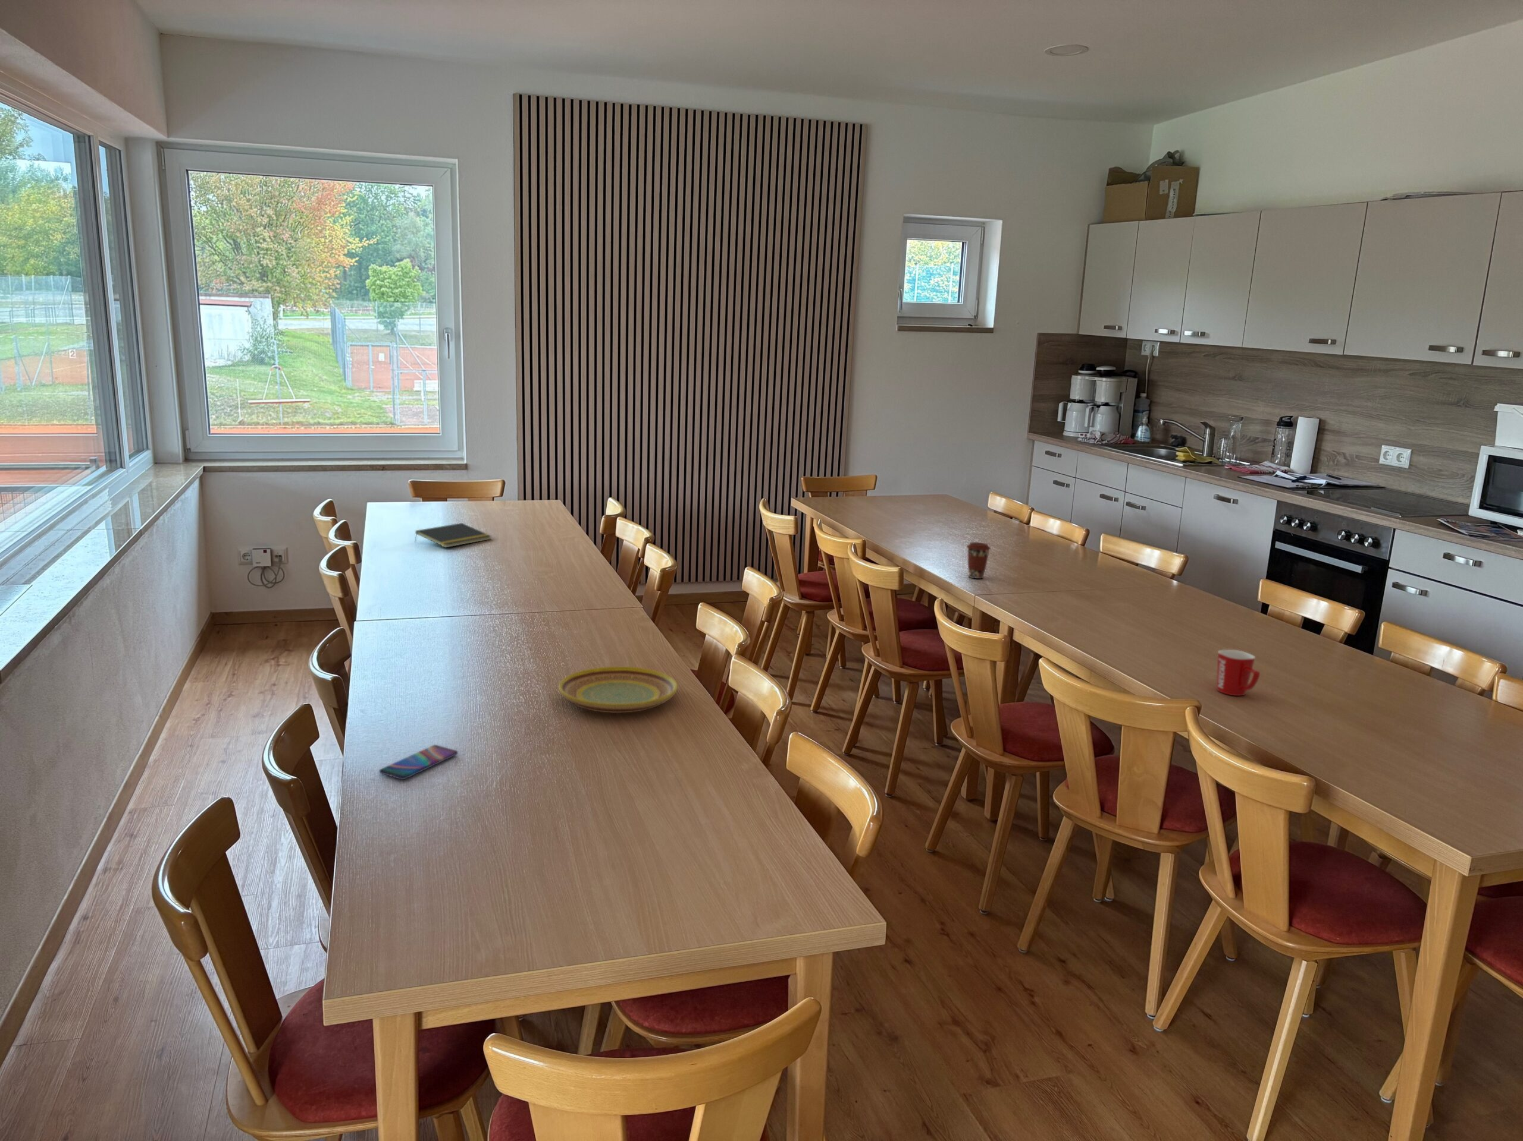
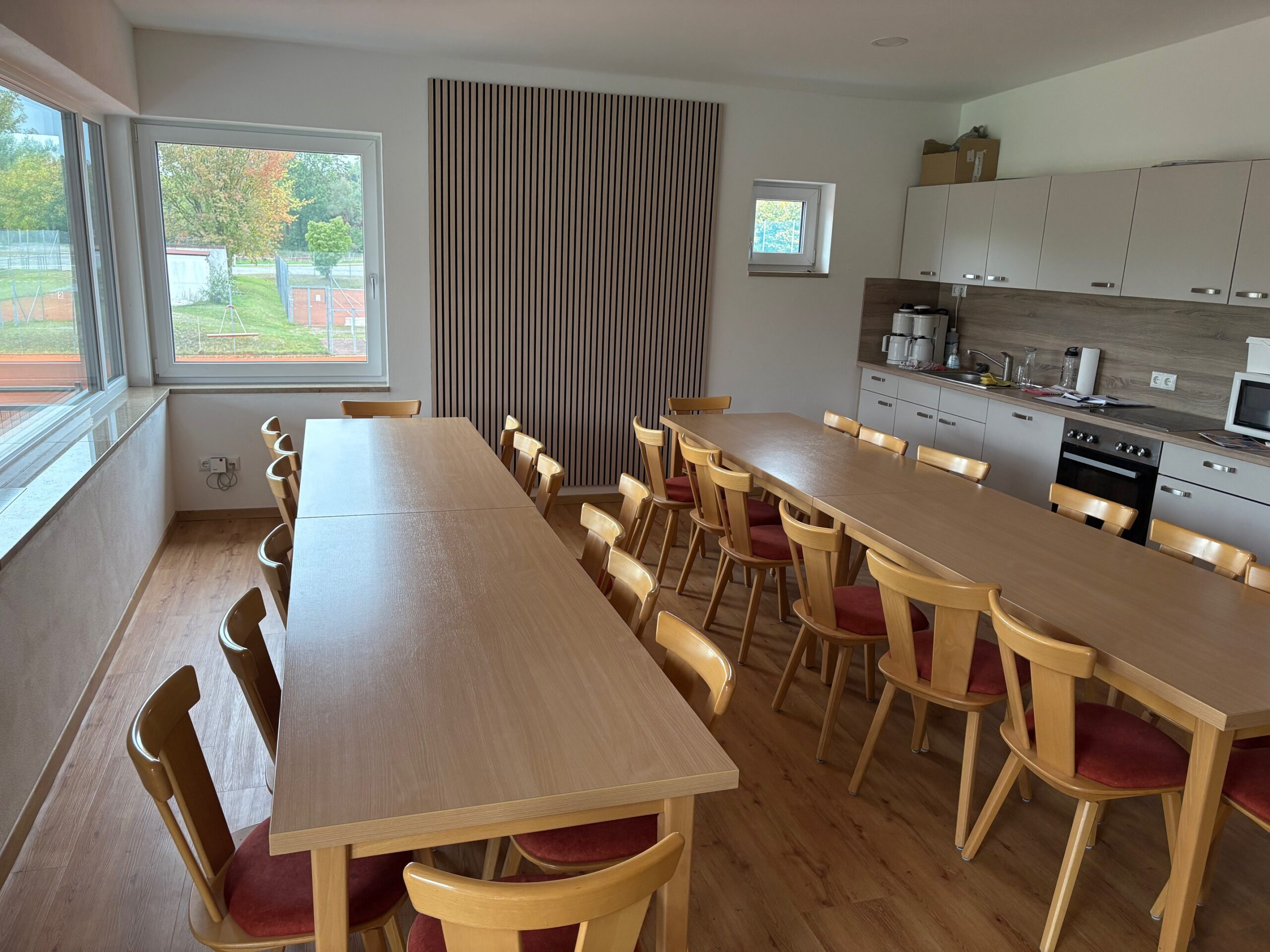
- notepad (455, 535)
- smartphone (420, 761)
- mug (1239, 675)
- coffee cup (977, 561)
- plate (618, 692)
